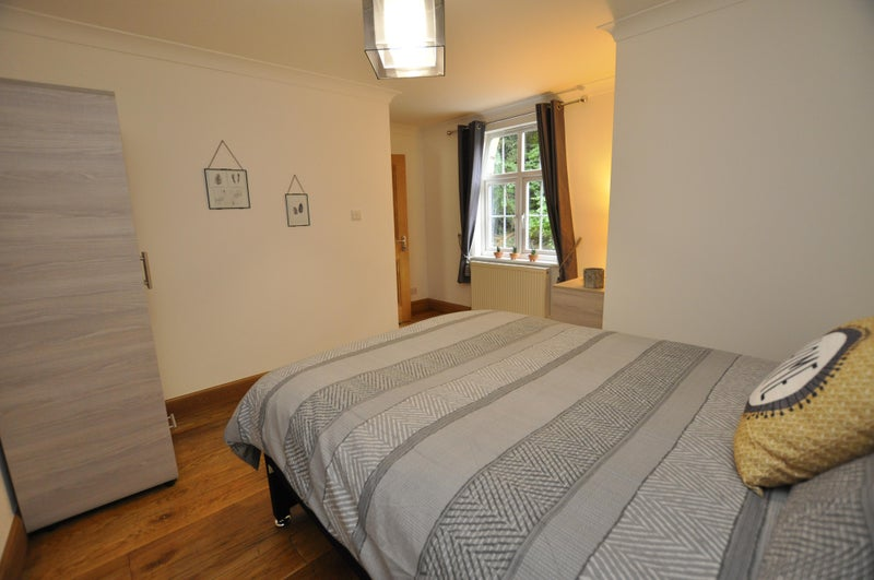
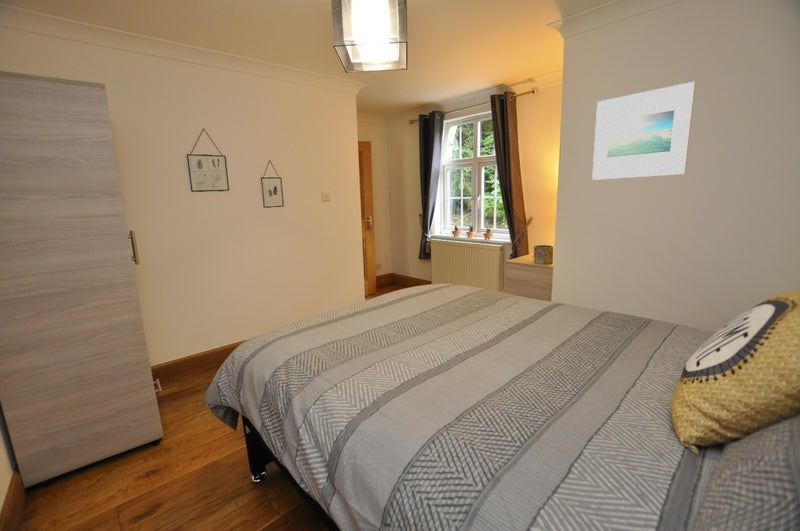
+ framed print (638, 135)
